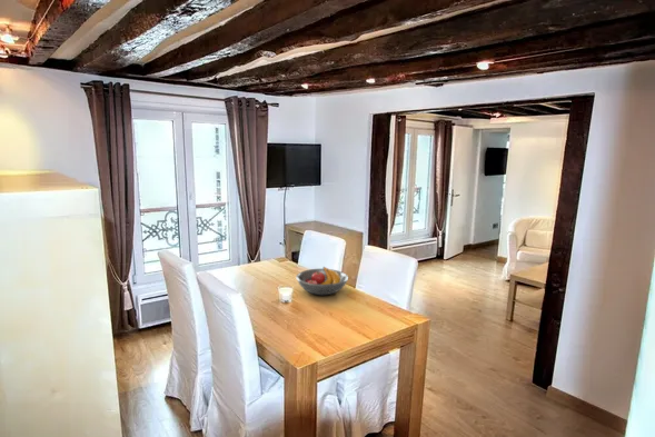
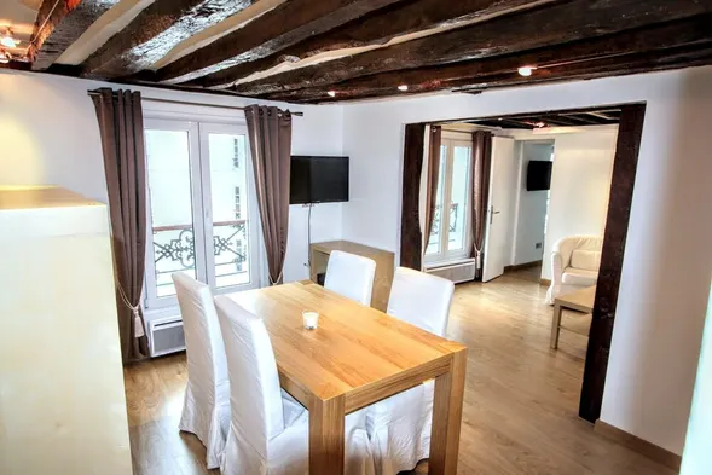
- fruit bowl (321, 281)
